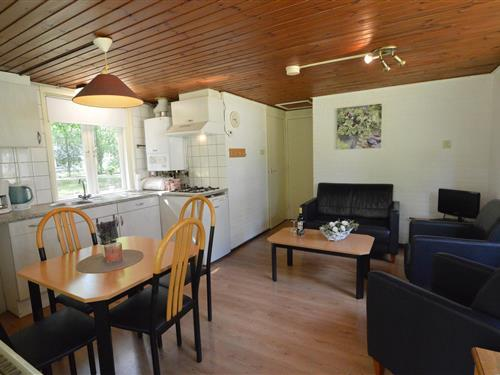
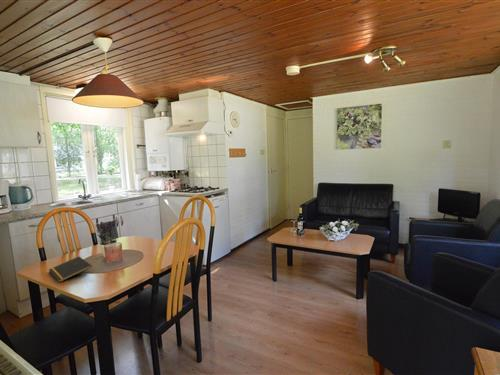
+ notepad (70, 268)
